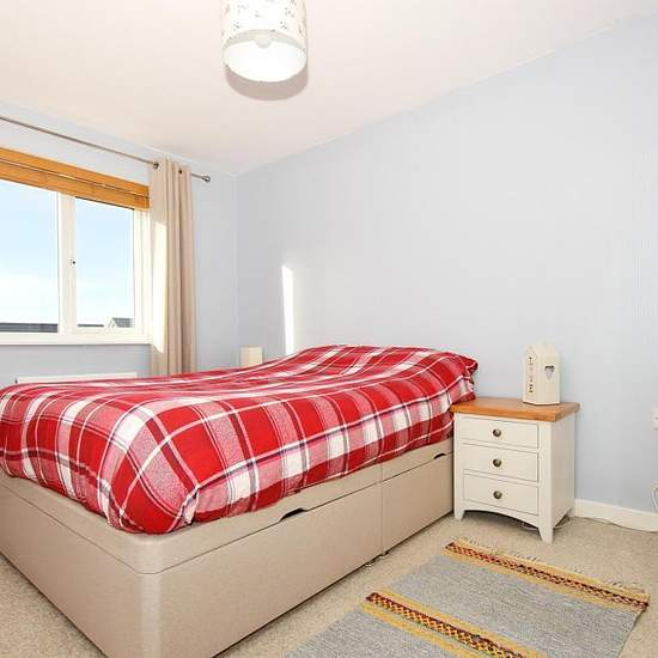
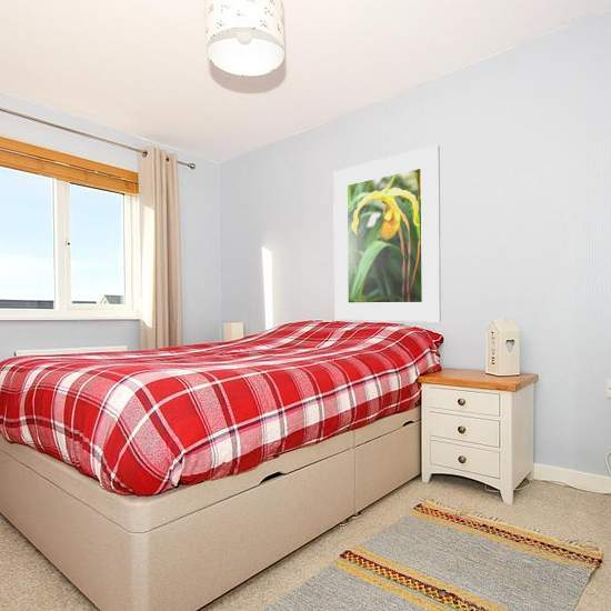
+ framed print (382, 240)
